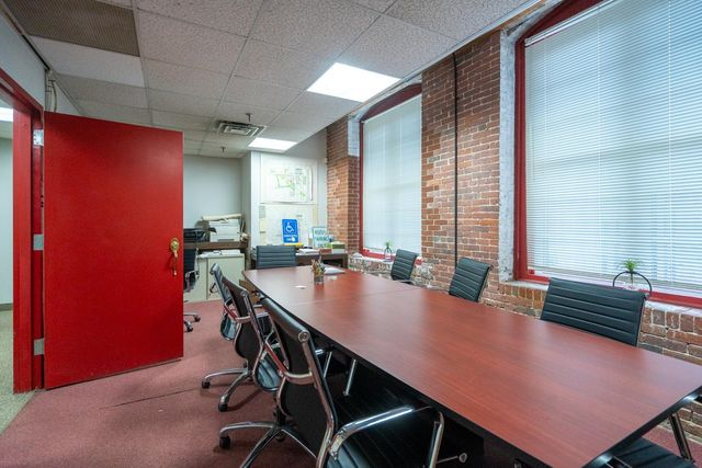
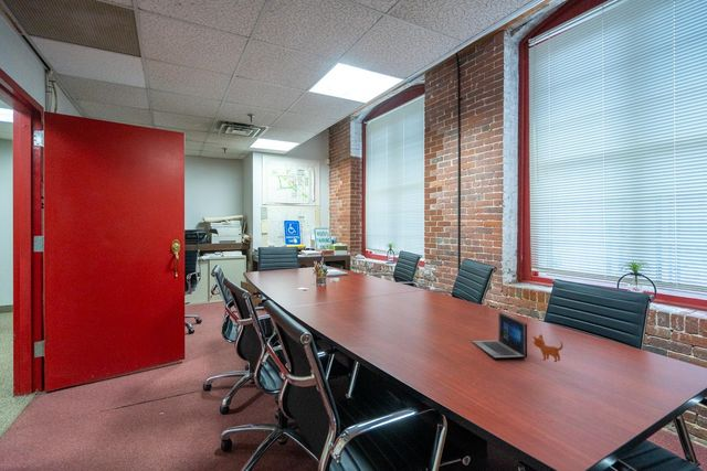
+ laptop (513, 336)
